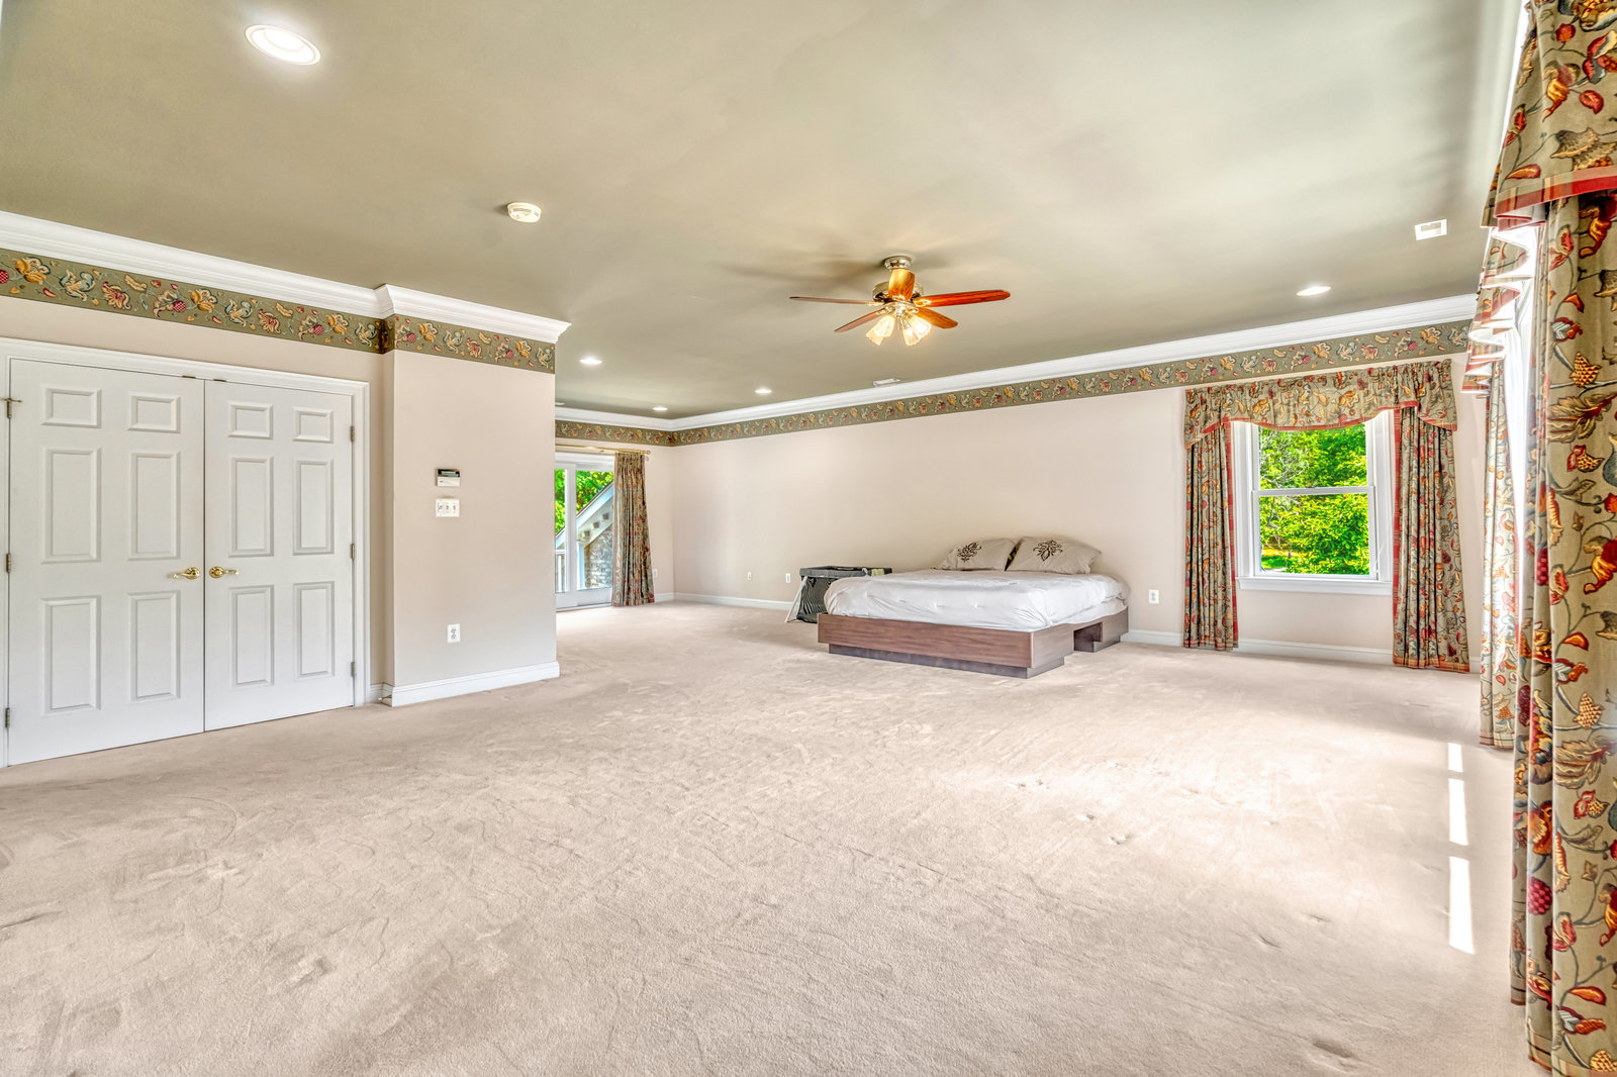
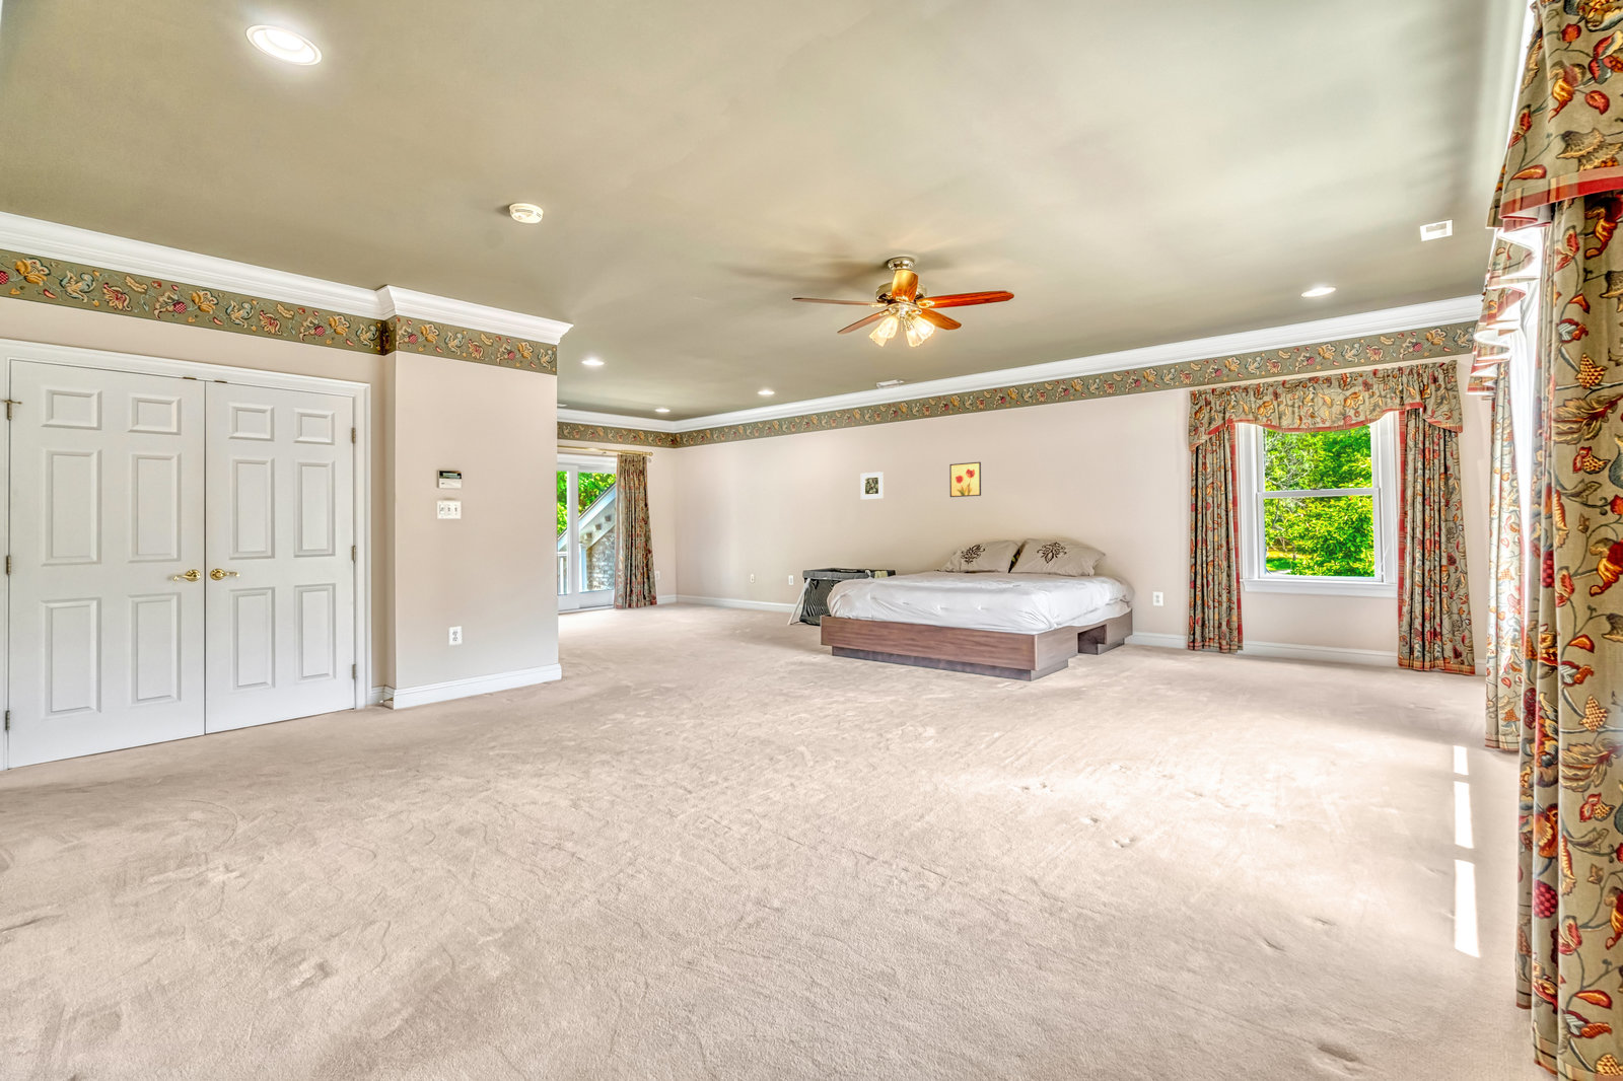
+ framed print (871, 486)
+ wall art (964, 480)
